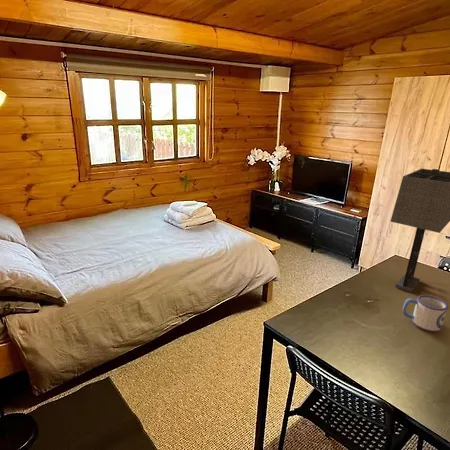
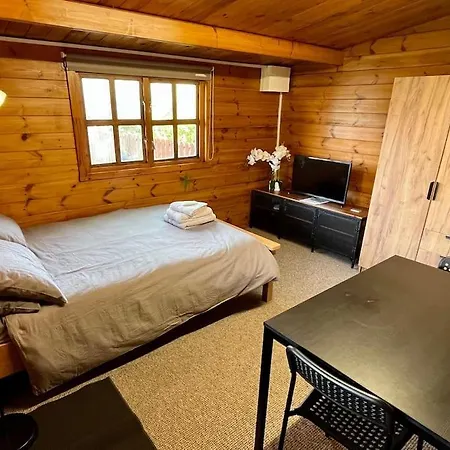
- table lamp (420, 230)
- mug (423, 311)
